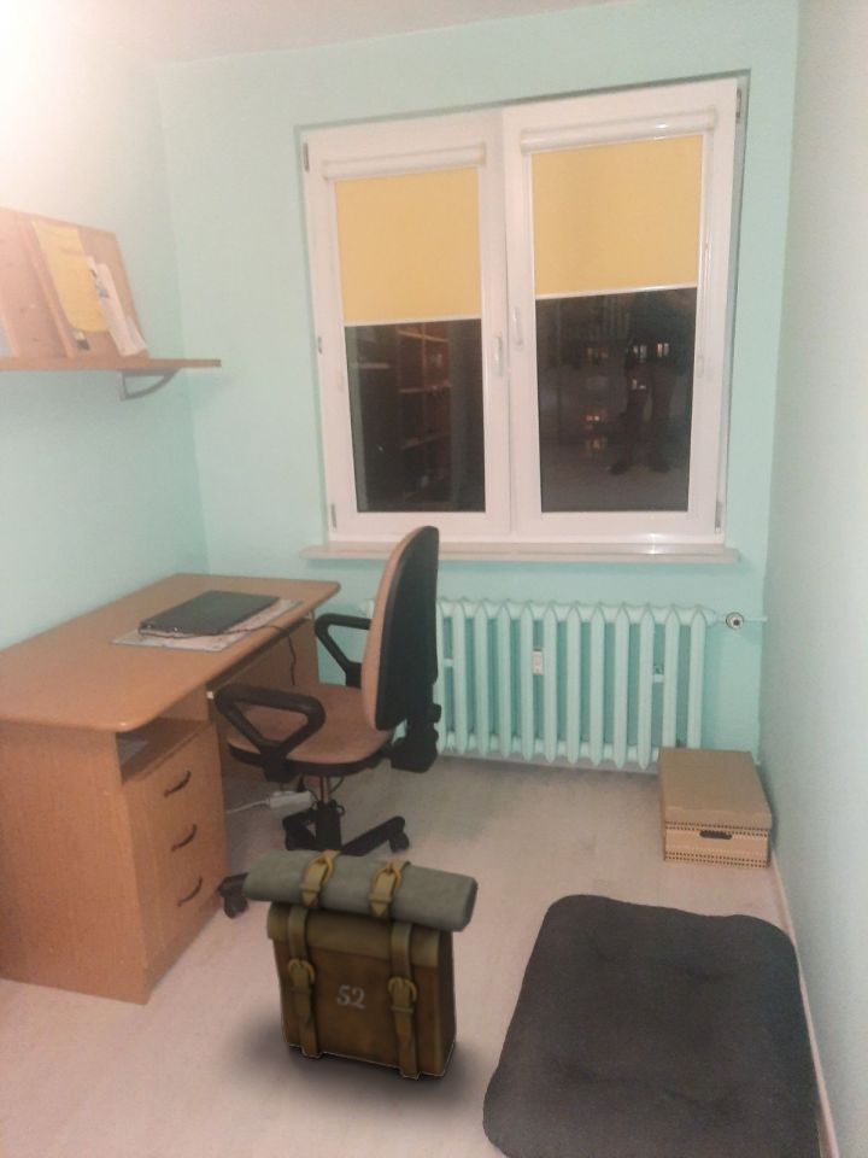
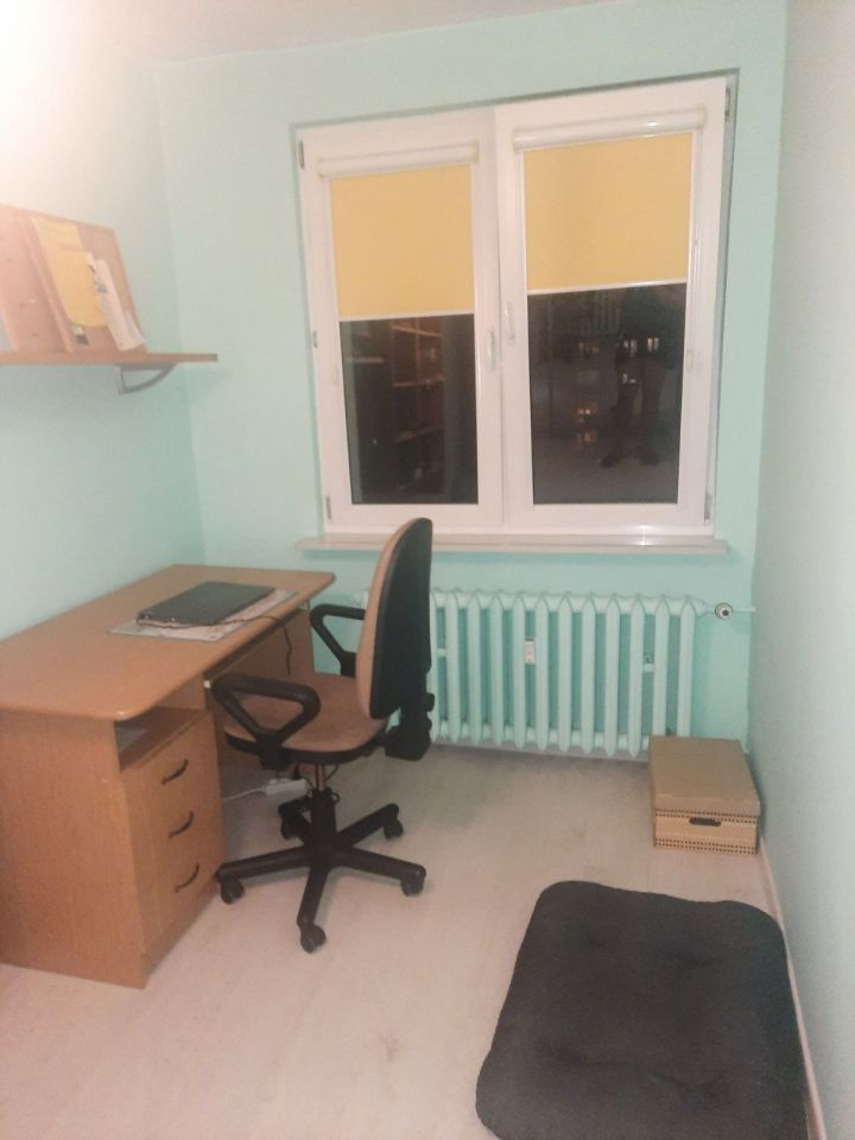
- backpack (363, 955)
